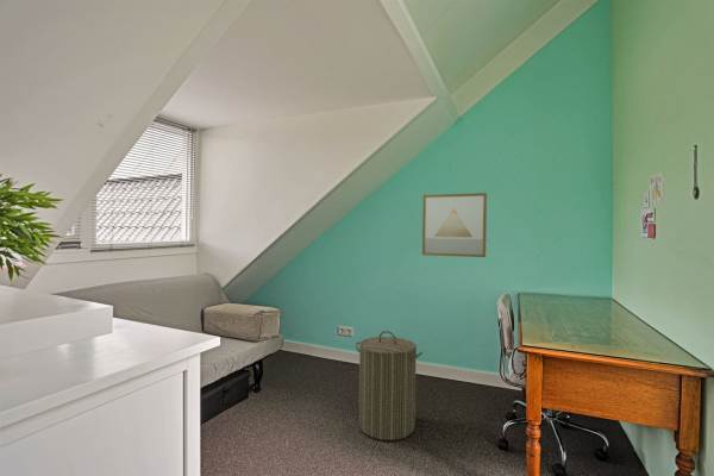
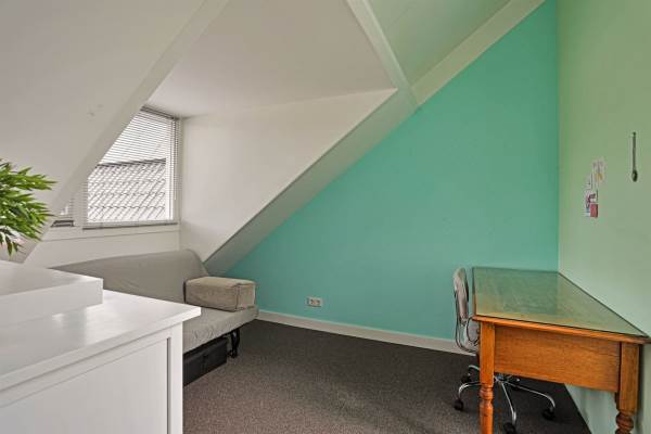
- wall art (453, 225)
- laundry hamper (387, 378)
